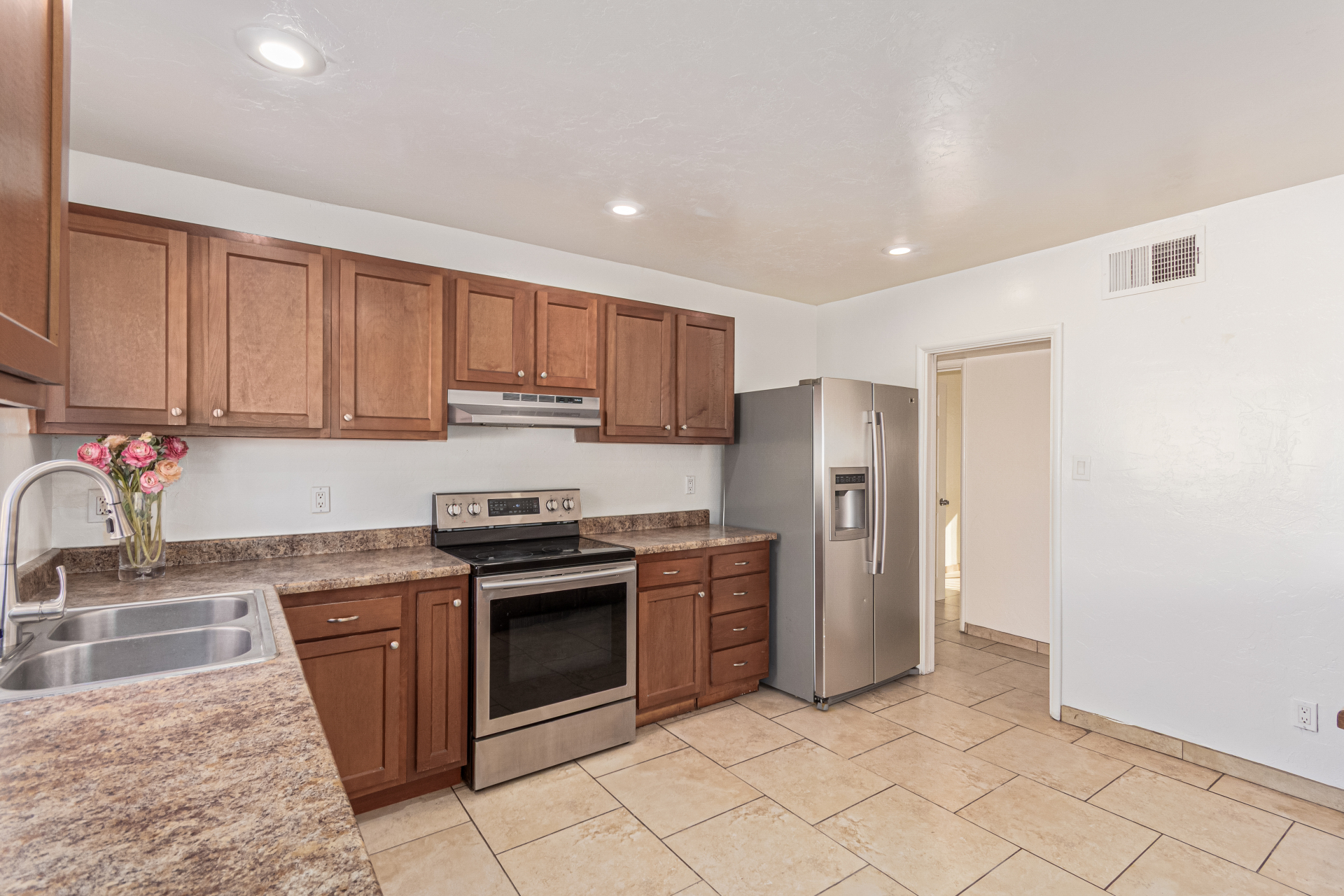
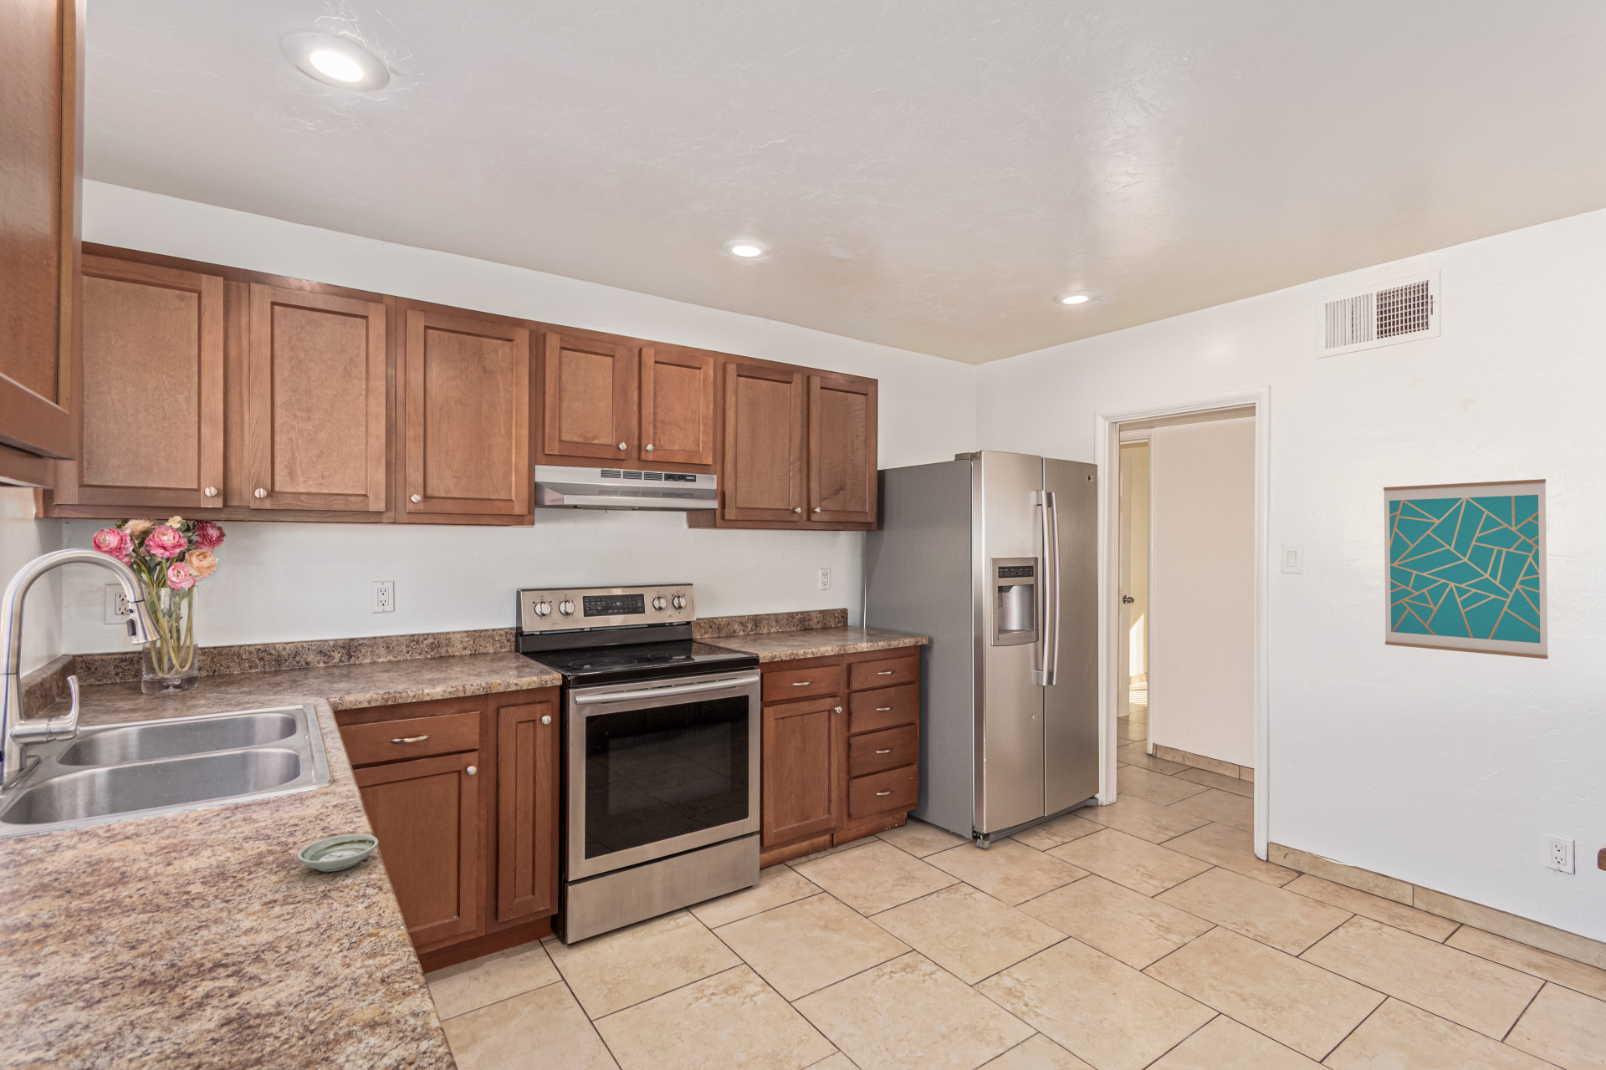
+ saucer (338, 855)
+ wall art (1460, 567)
